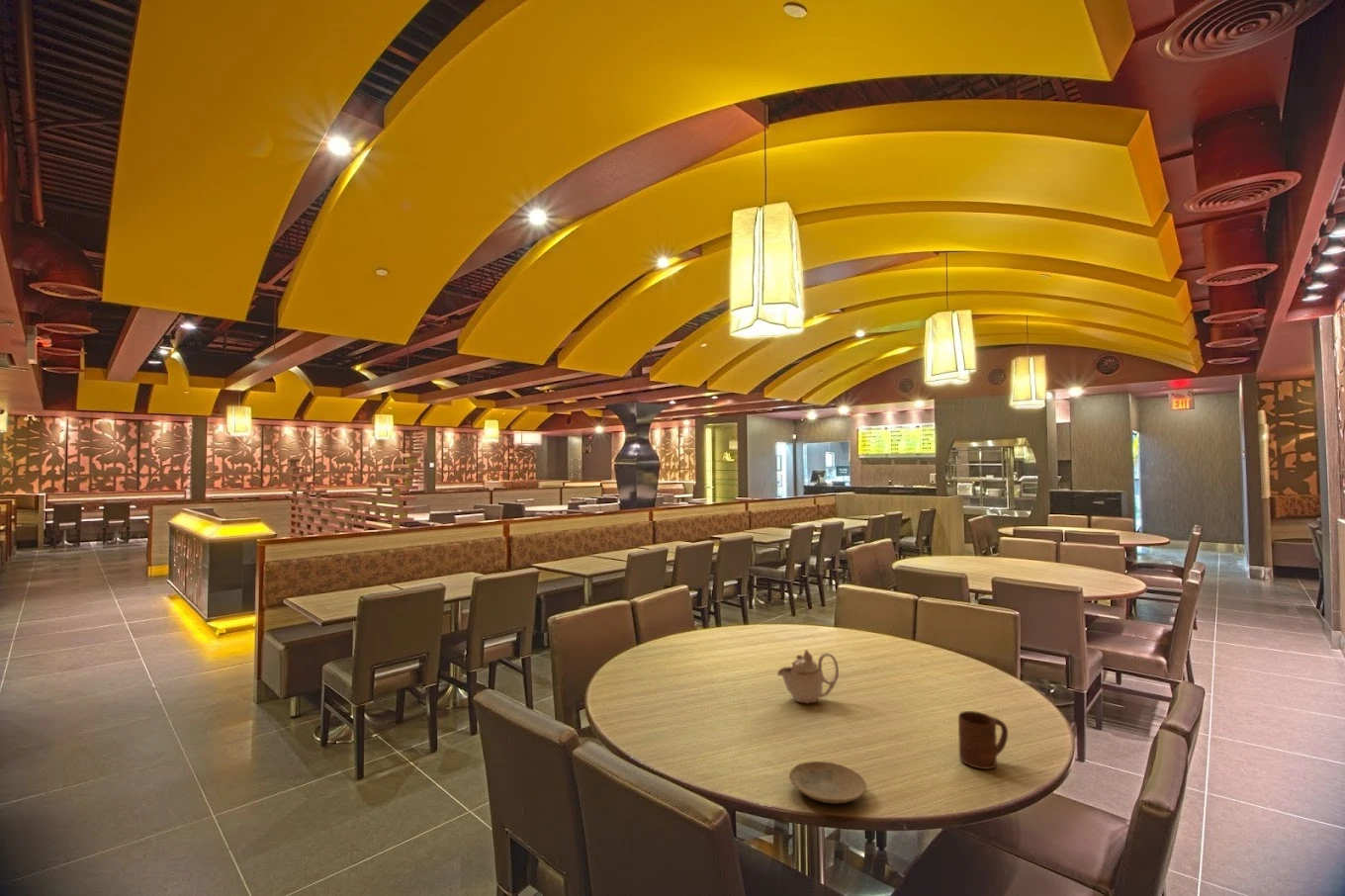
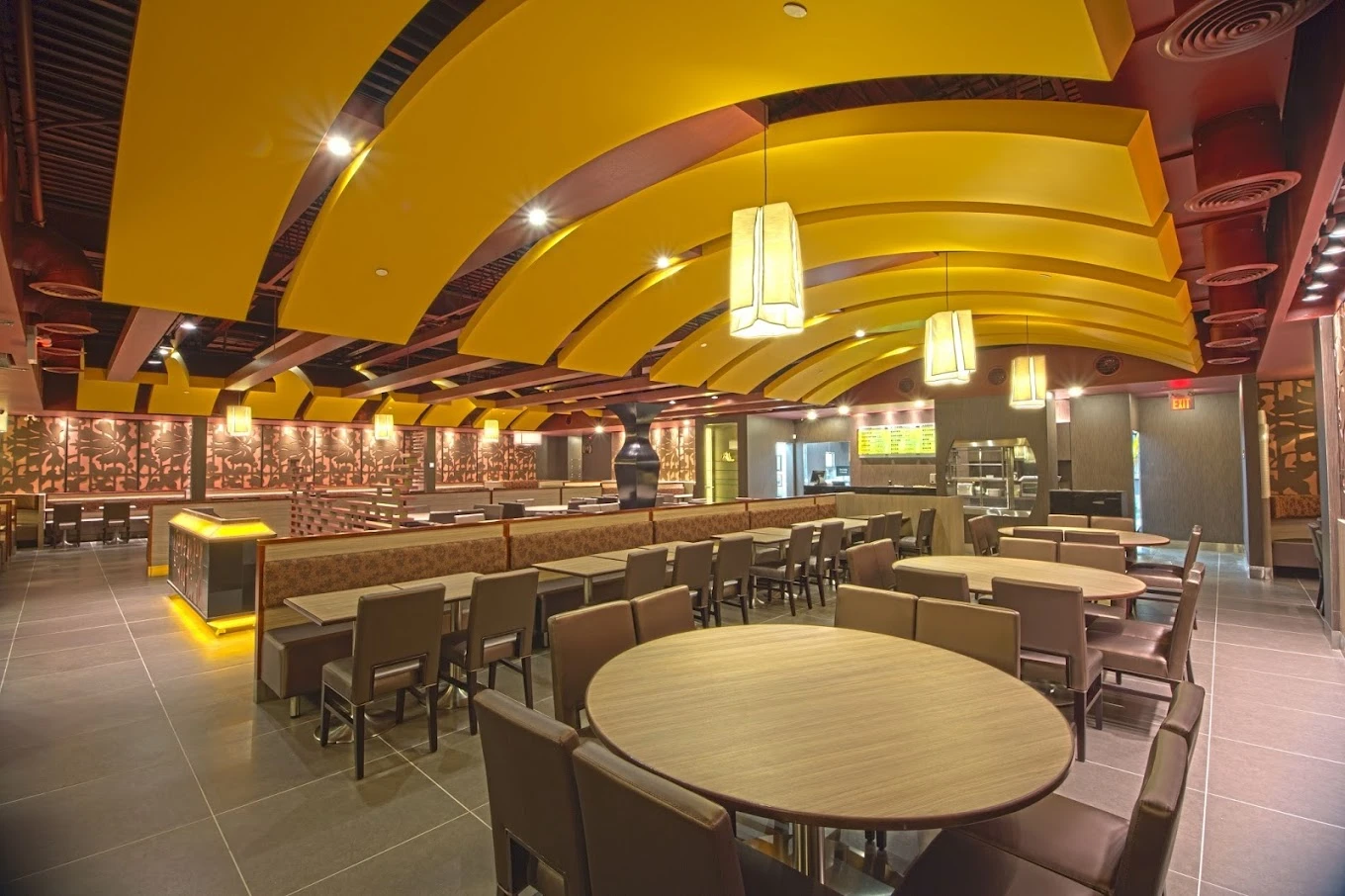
- plate (827, 785)
- teapot (808, 675)
- cup (981, 739)
